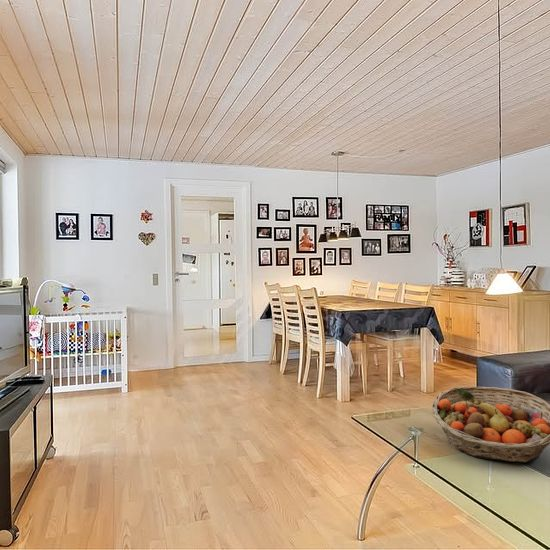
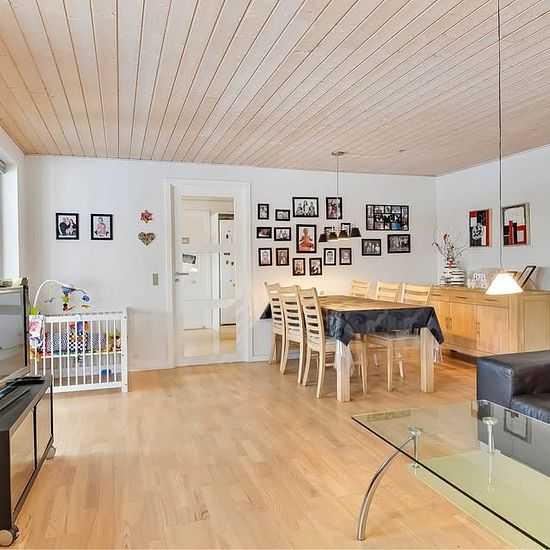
- fruit basket (493, 422)
